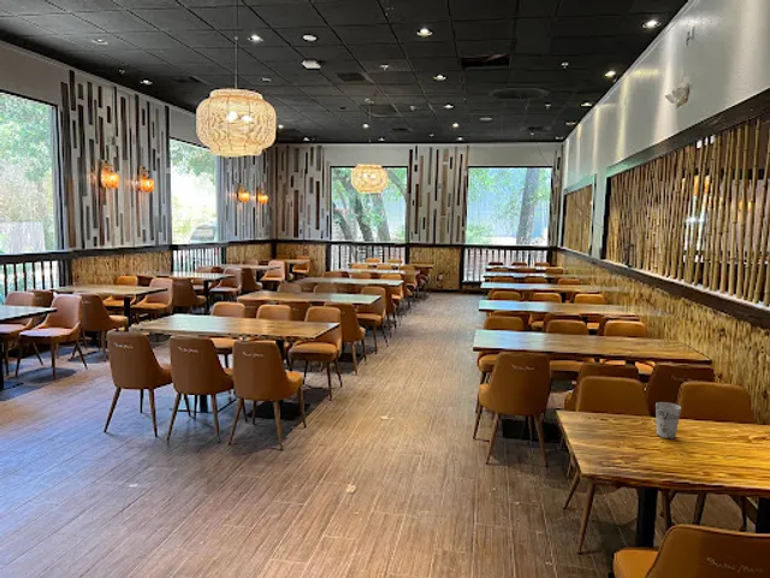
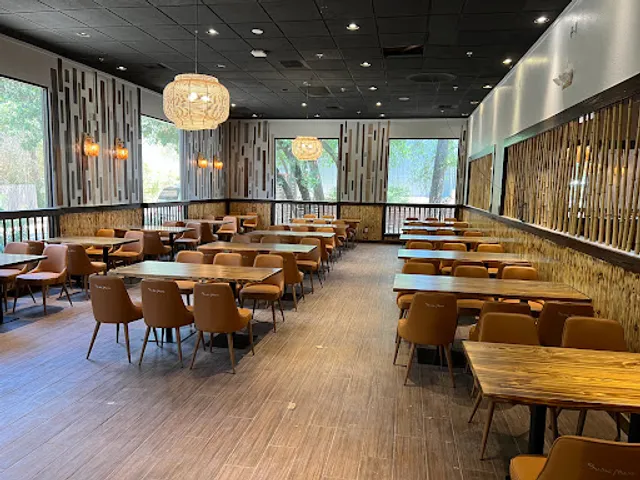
- cup (667, 420)
